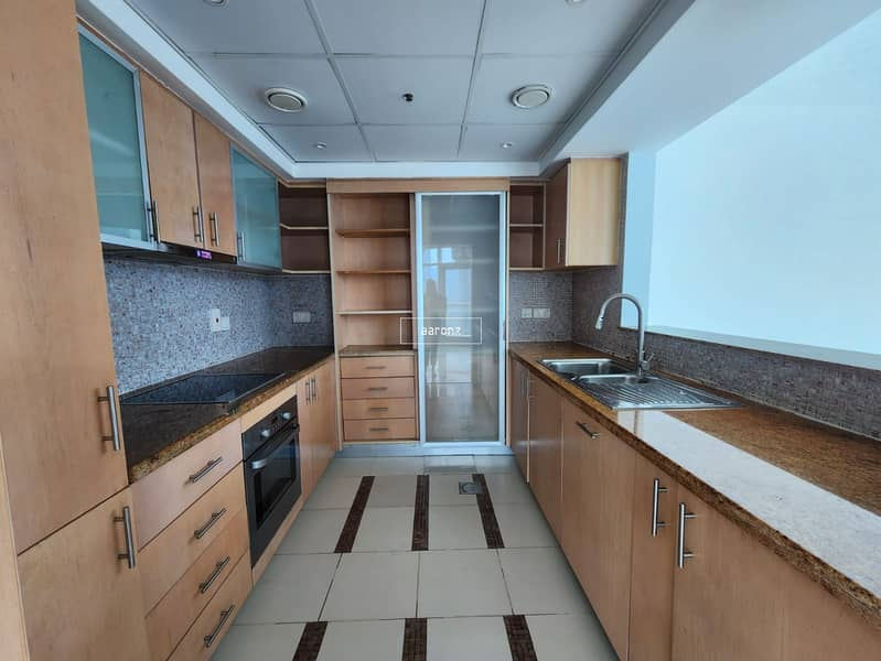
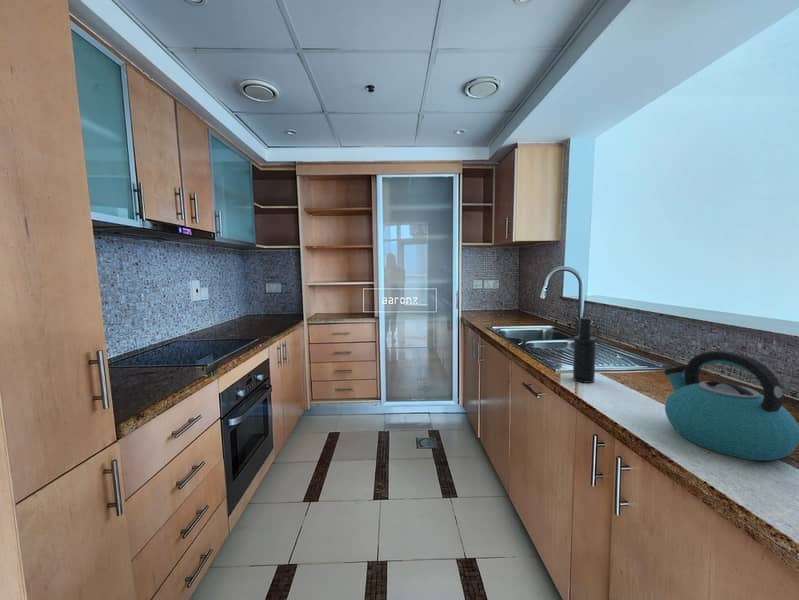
+ kettle (719, 394)
+ soap dispenser (584, 349)
